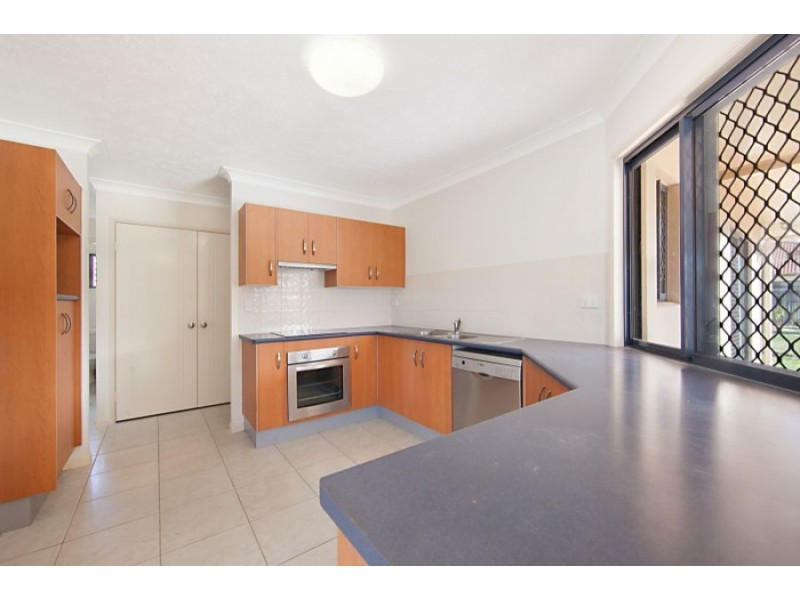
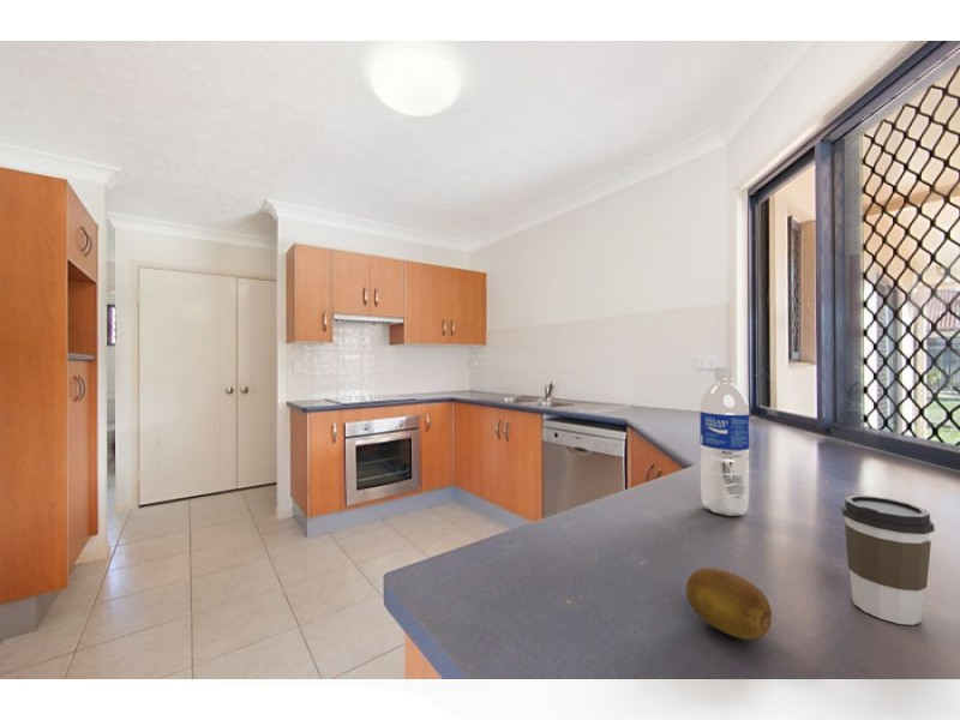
+ water bottle (724, 438)
+ coffee cup (884, 557)
+ fruit (726, 601)
